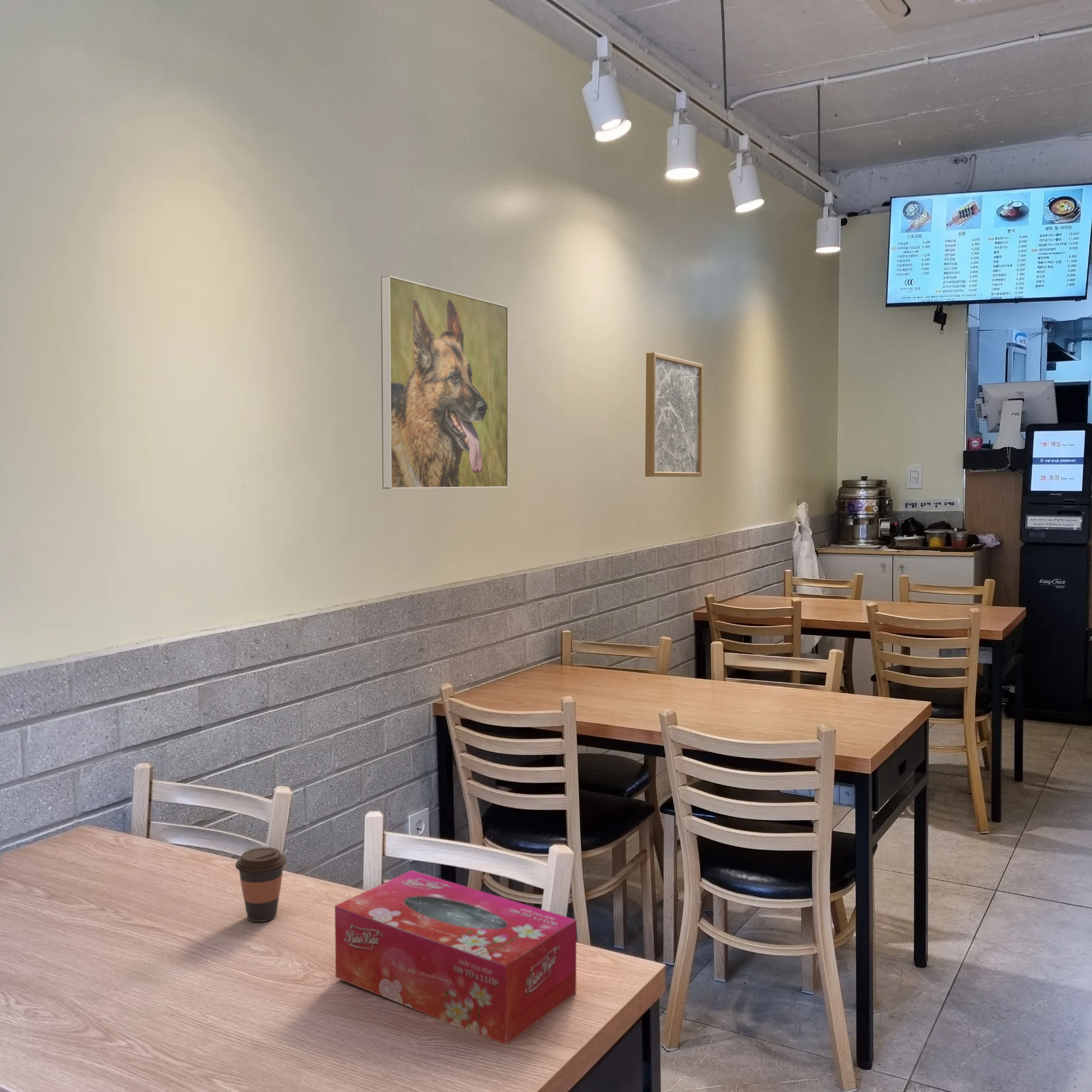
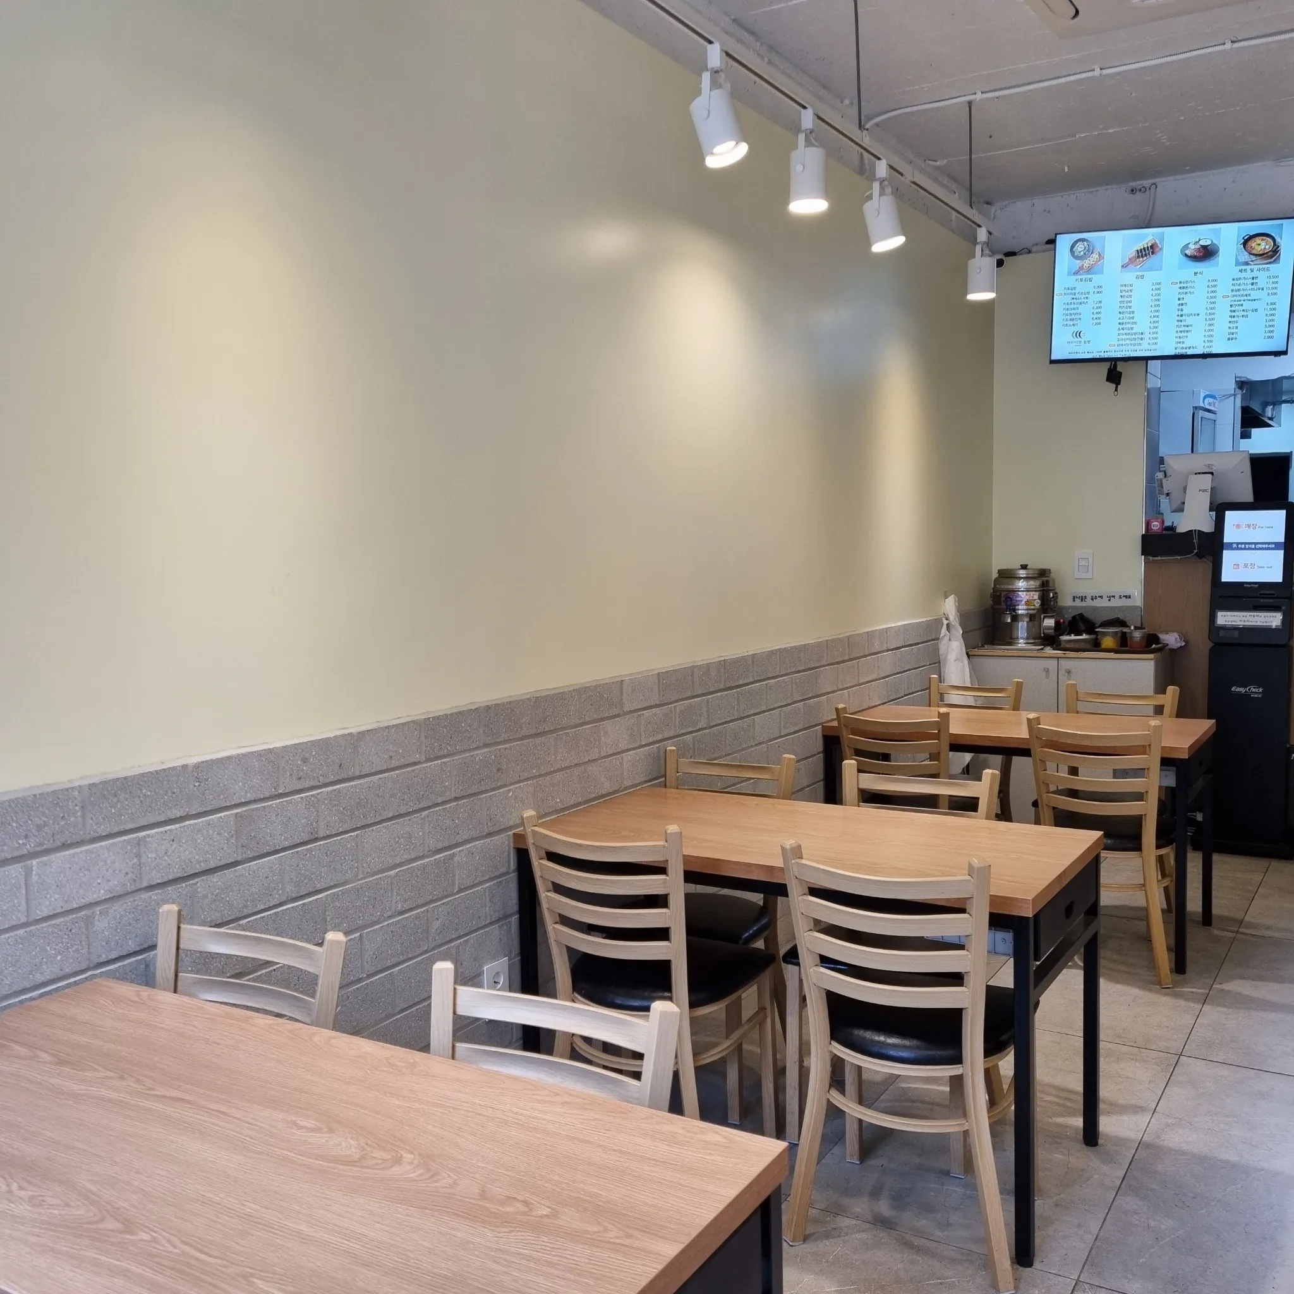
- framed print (449, 391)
- wall art (675, 417)
- tissue box (454, 949)
- coffee cup (261, 885)
